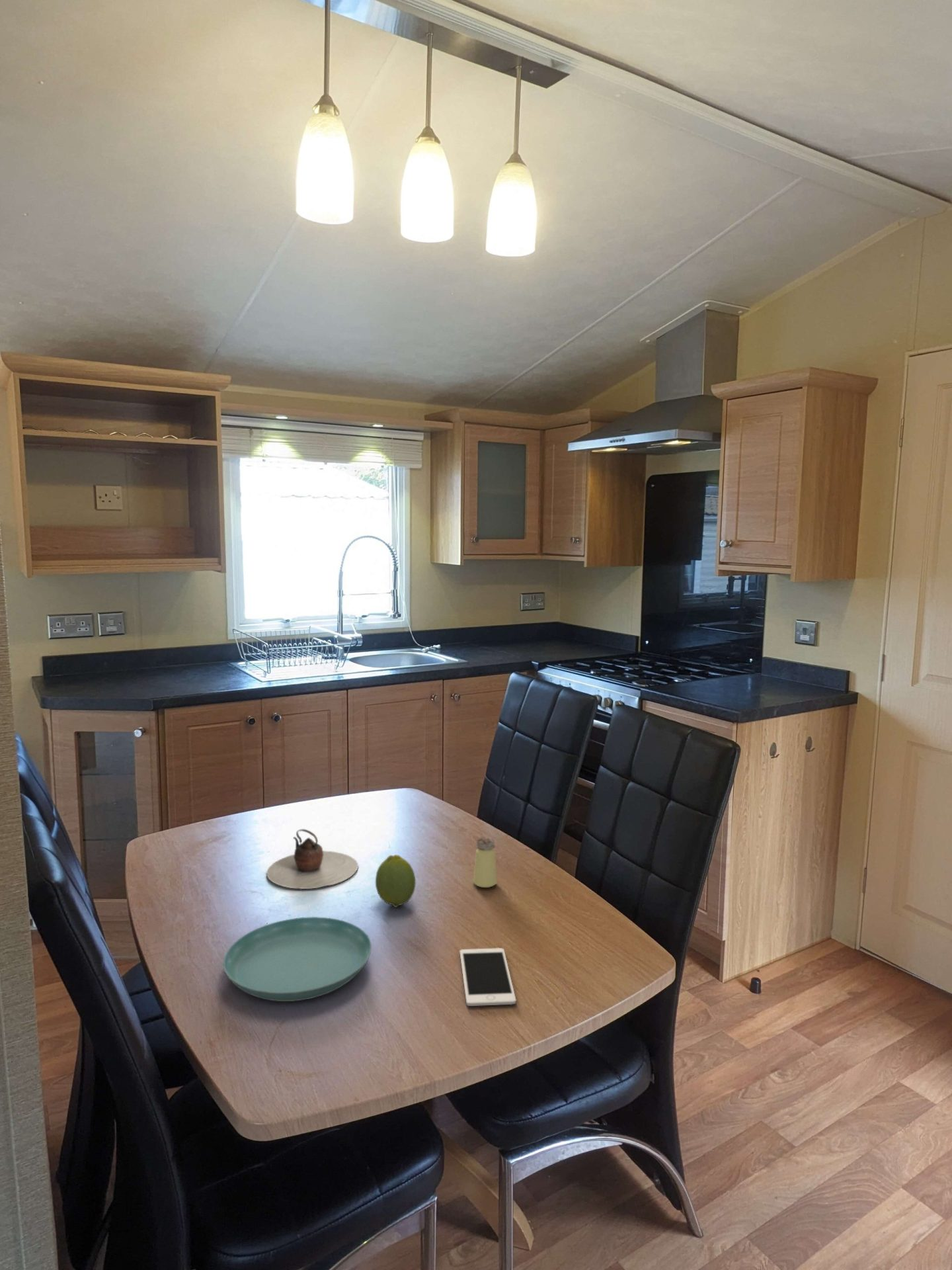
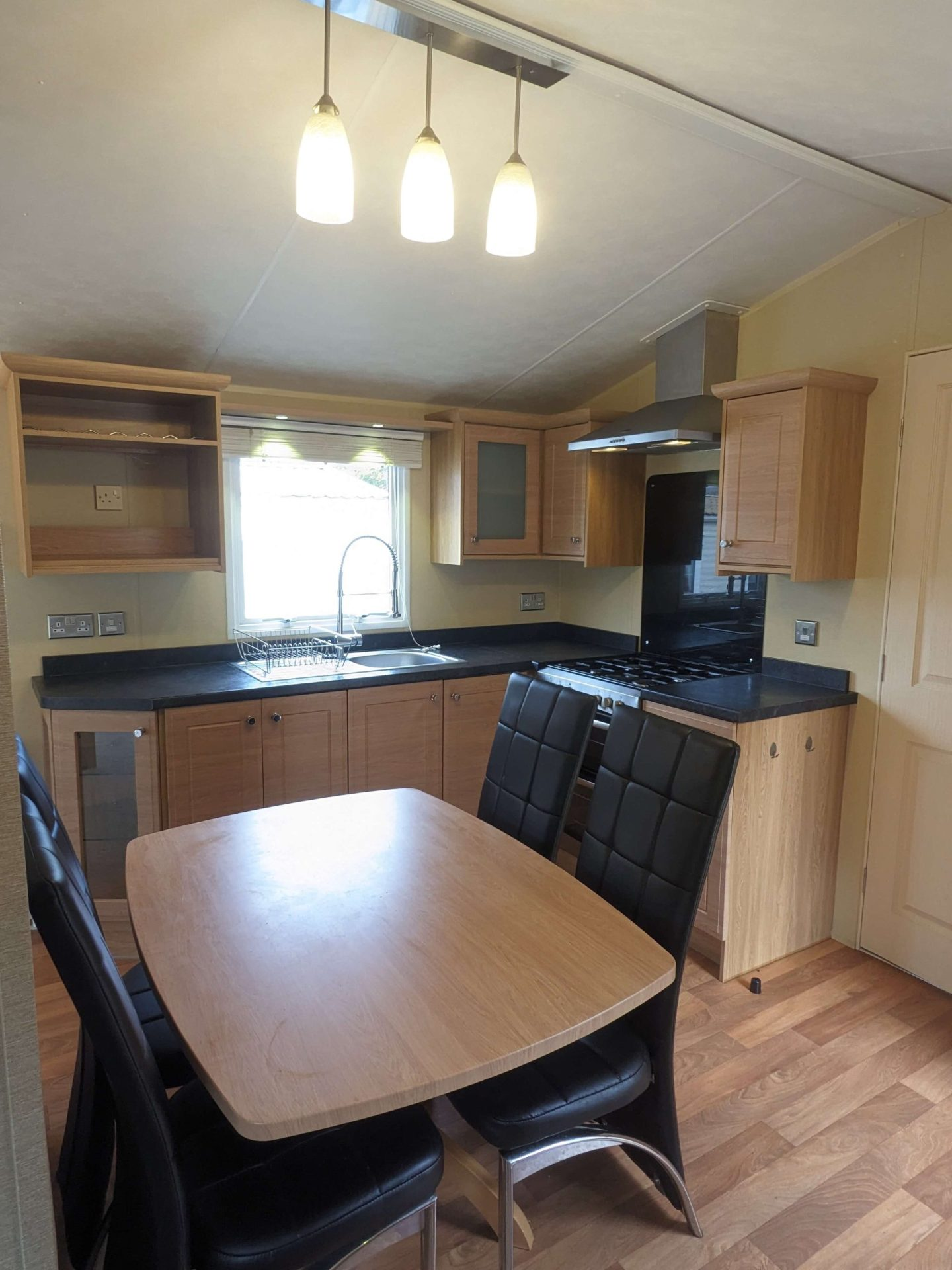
- fruit (395, 880)
- cell phone (486, 975)
- teapot (313, 849)
- saltshaker (485, 861)
- saucer (299, 959)
